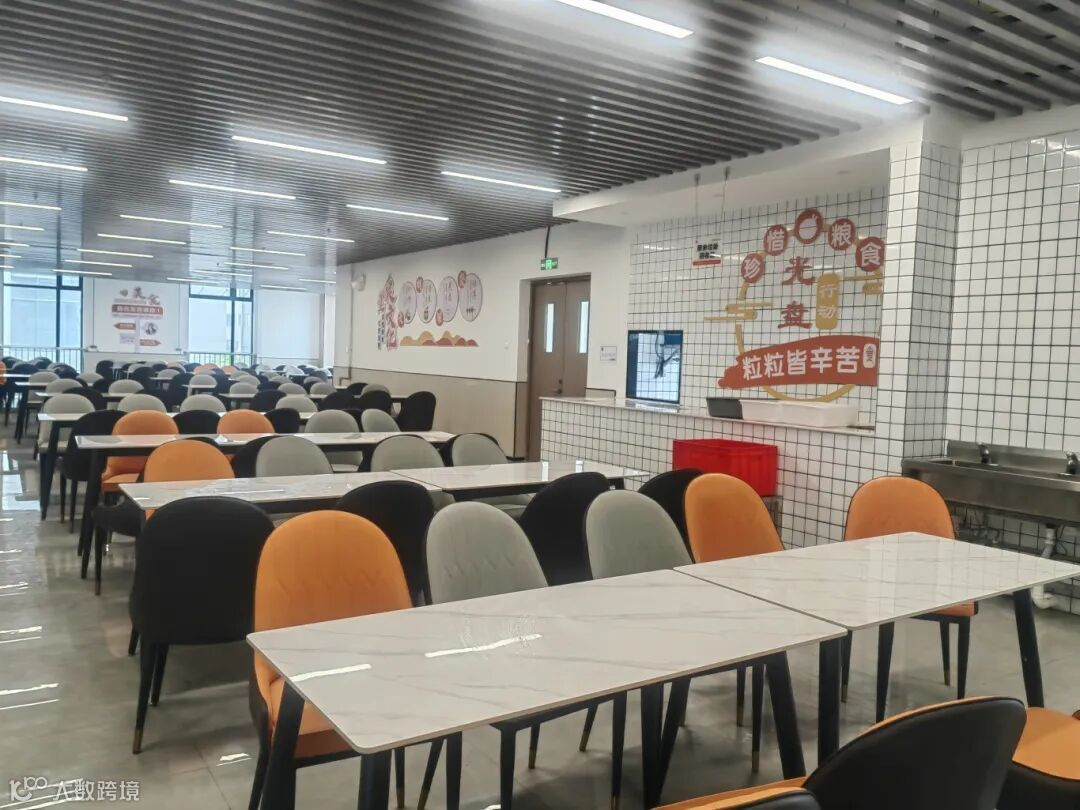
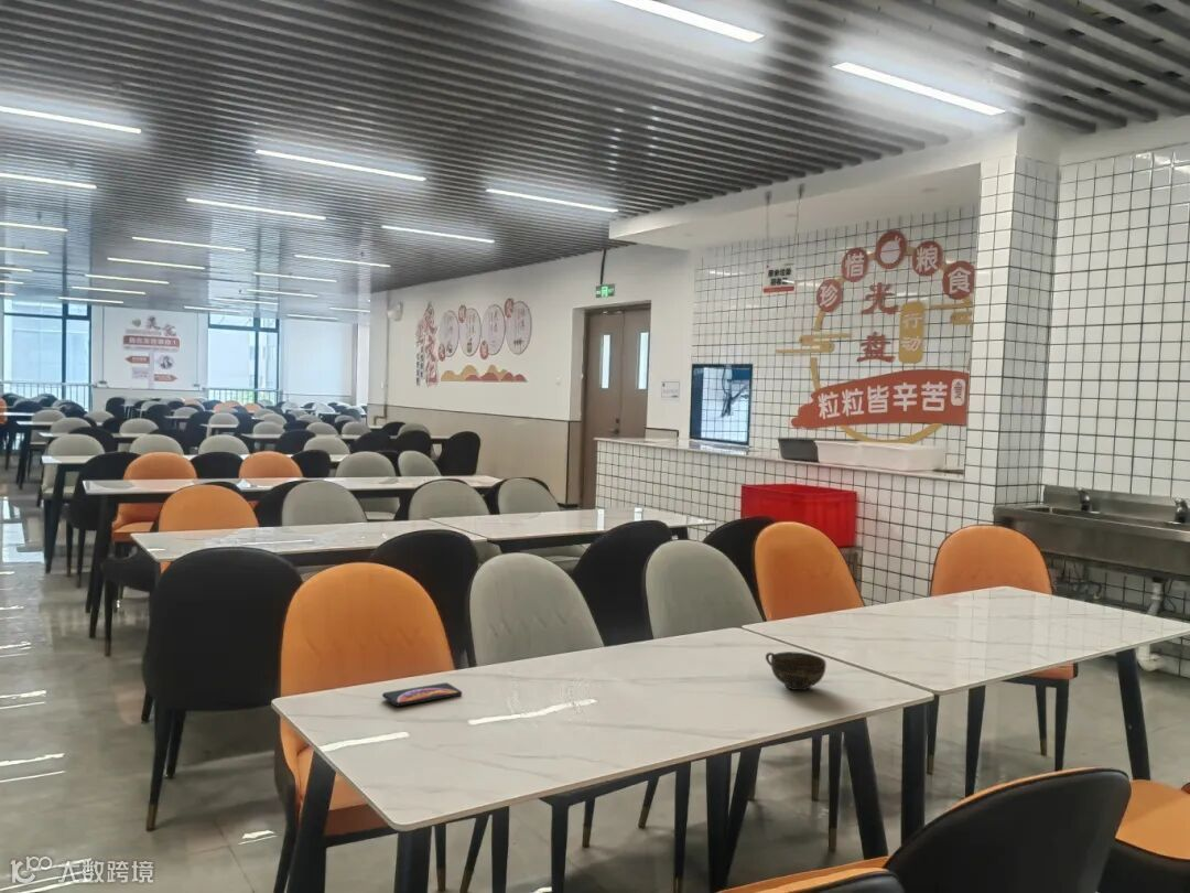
+ smartphone (422, 693)
+ cup (792, 671)
